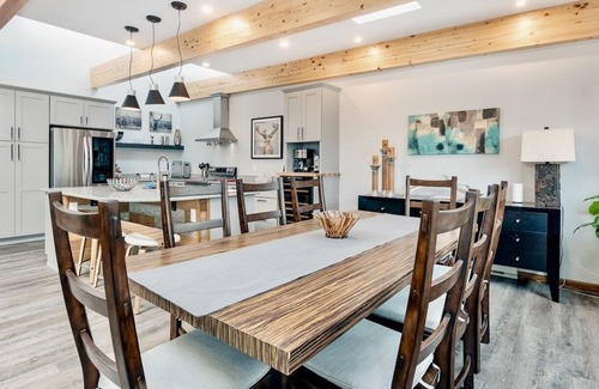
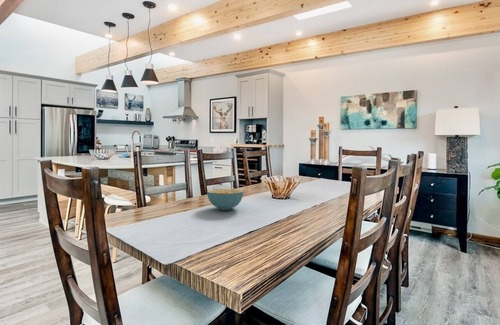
+ cereal bowl (225, 200)
